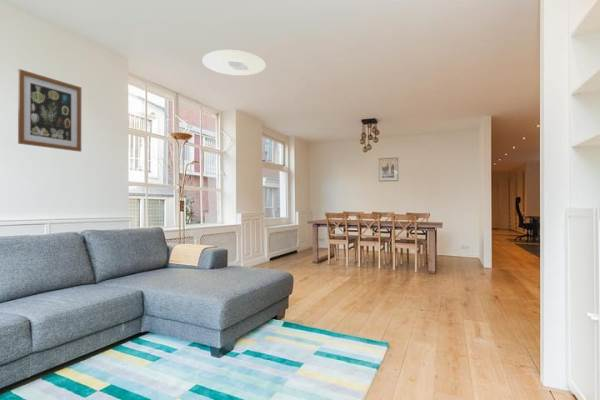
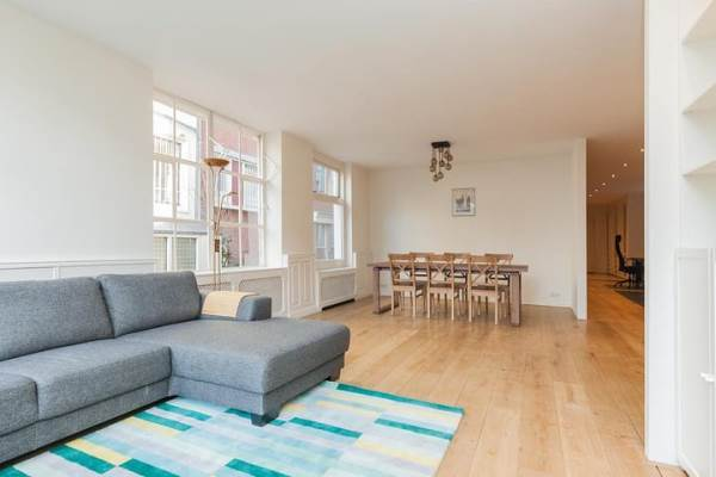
- wall art (52, 113)
- ceiling light (234, 60)
